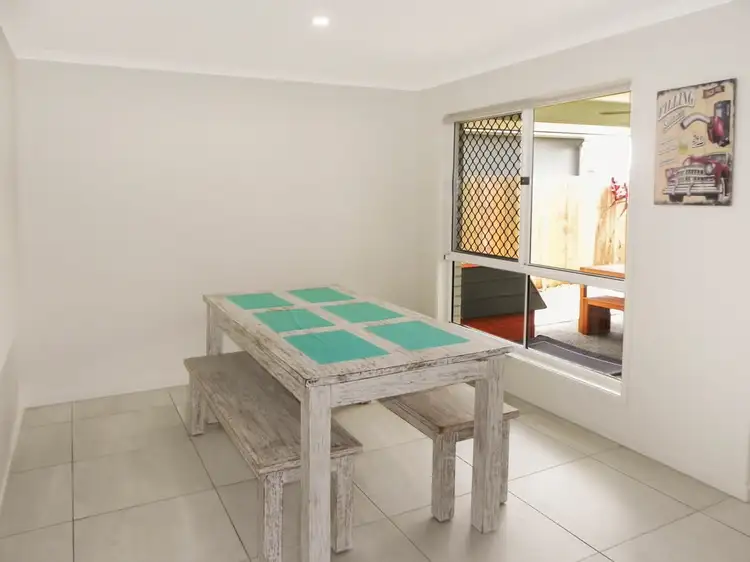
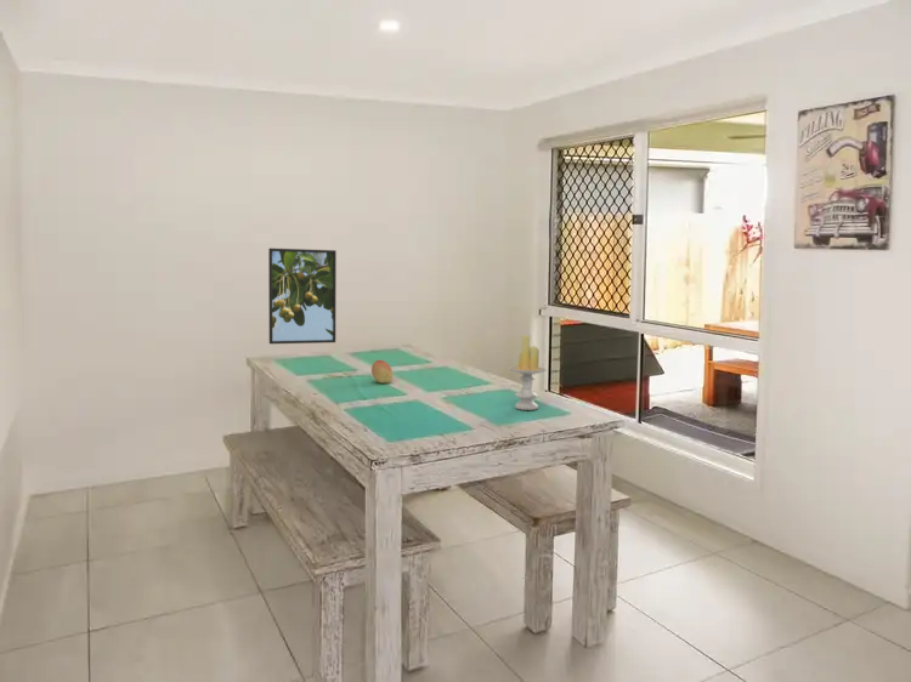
+ fruit (381, 371)
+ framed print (302, 296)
+ candle (527, 371)
